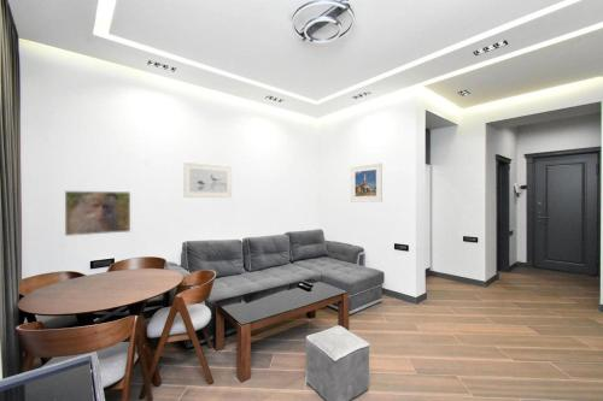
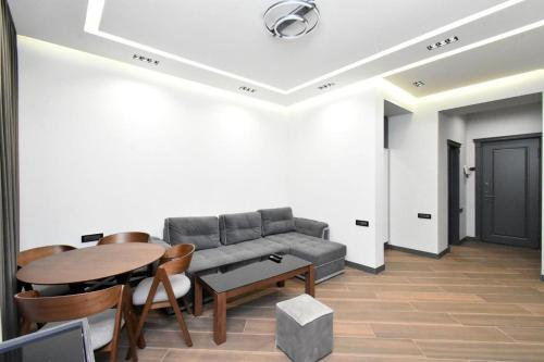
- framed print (209, 181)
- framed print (99, 212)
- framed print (365, 183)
